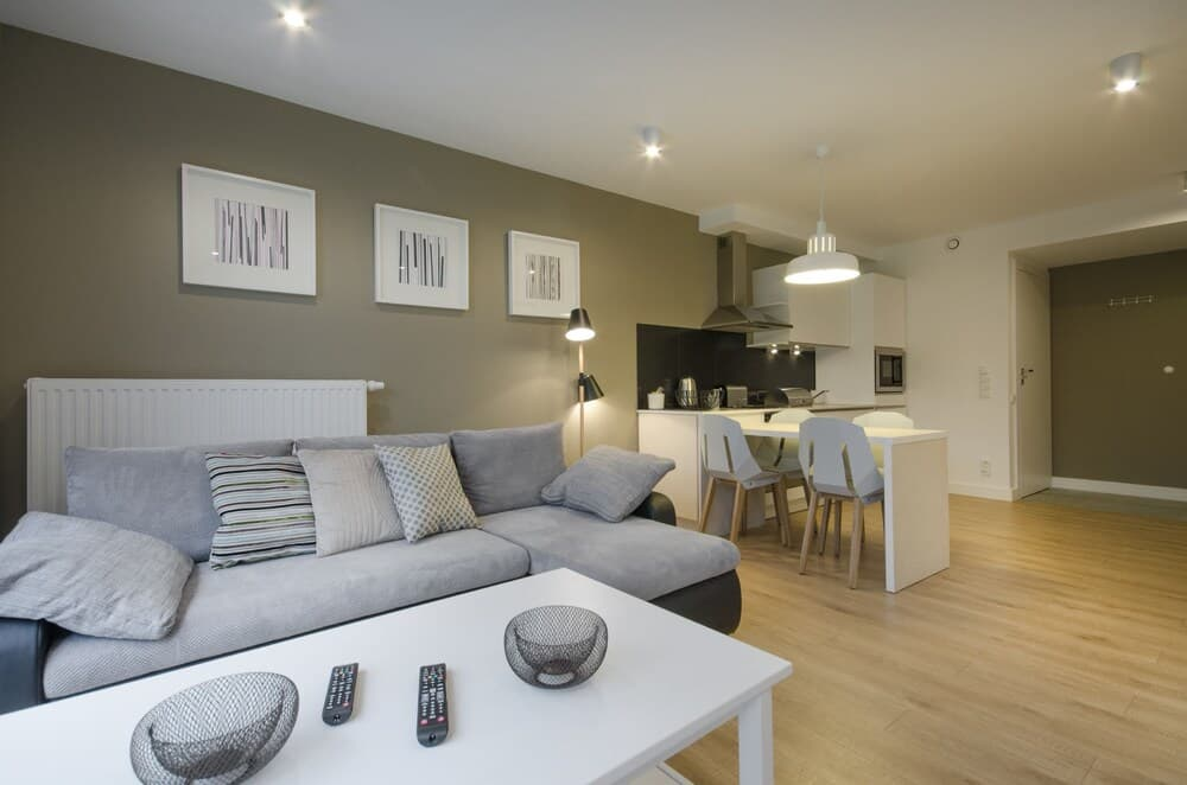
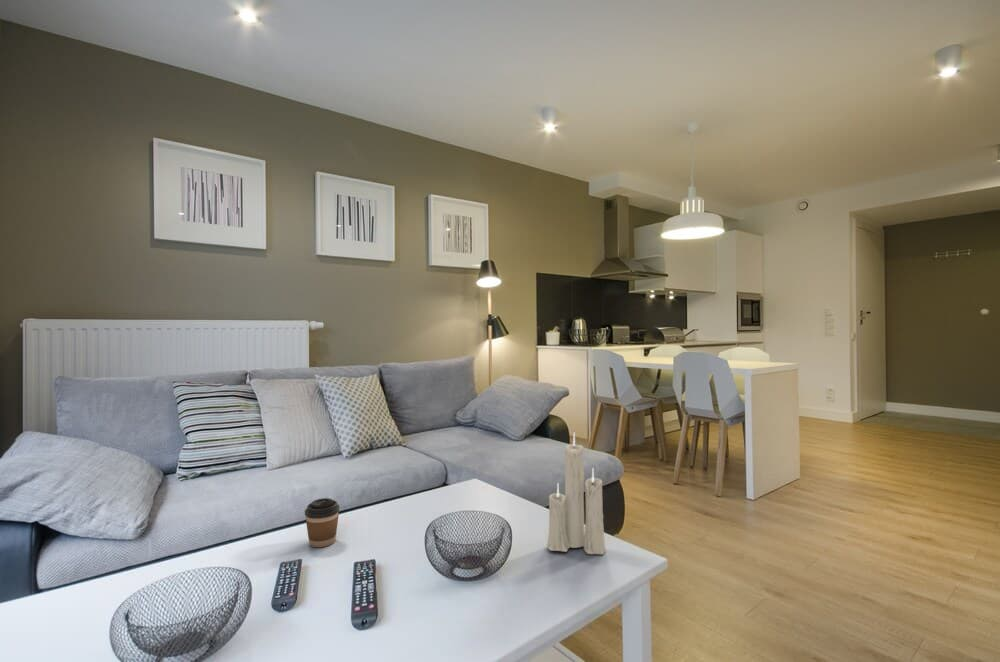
+ candle (574, 487)
+ coffee cup (322, 520)
